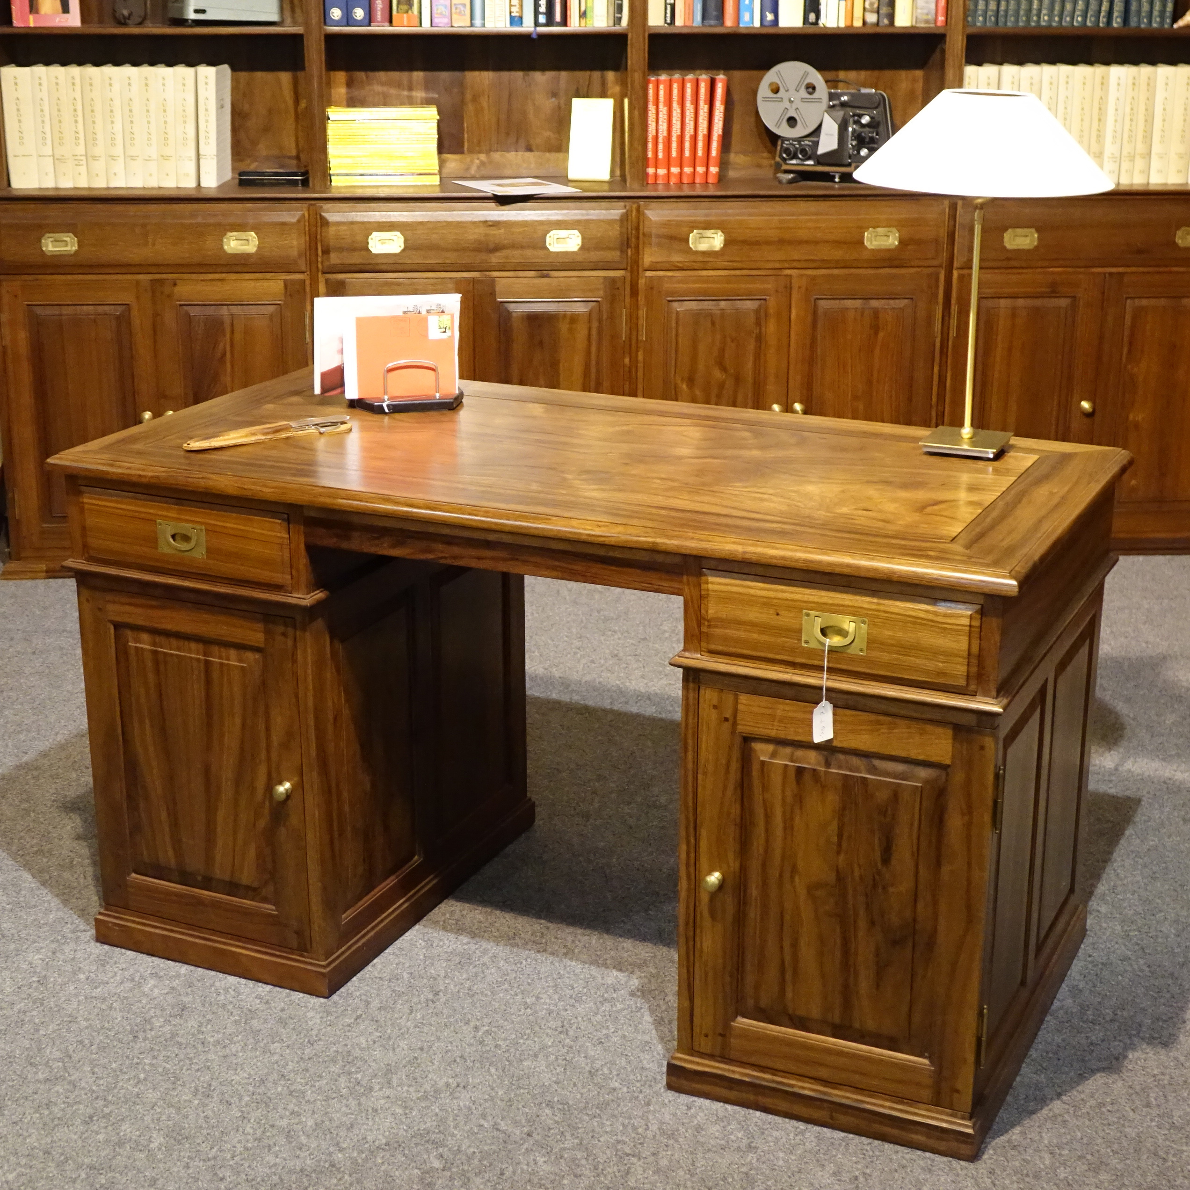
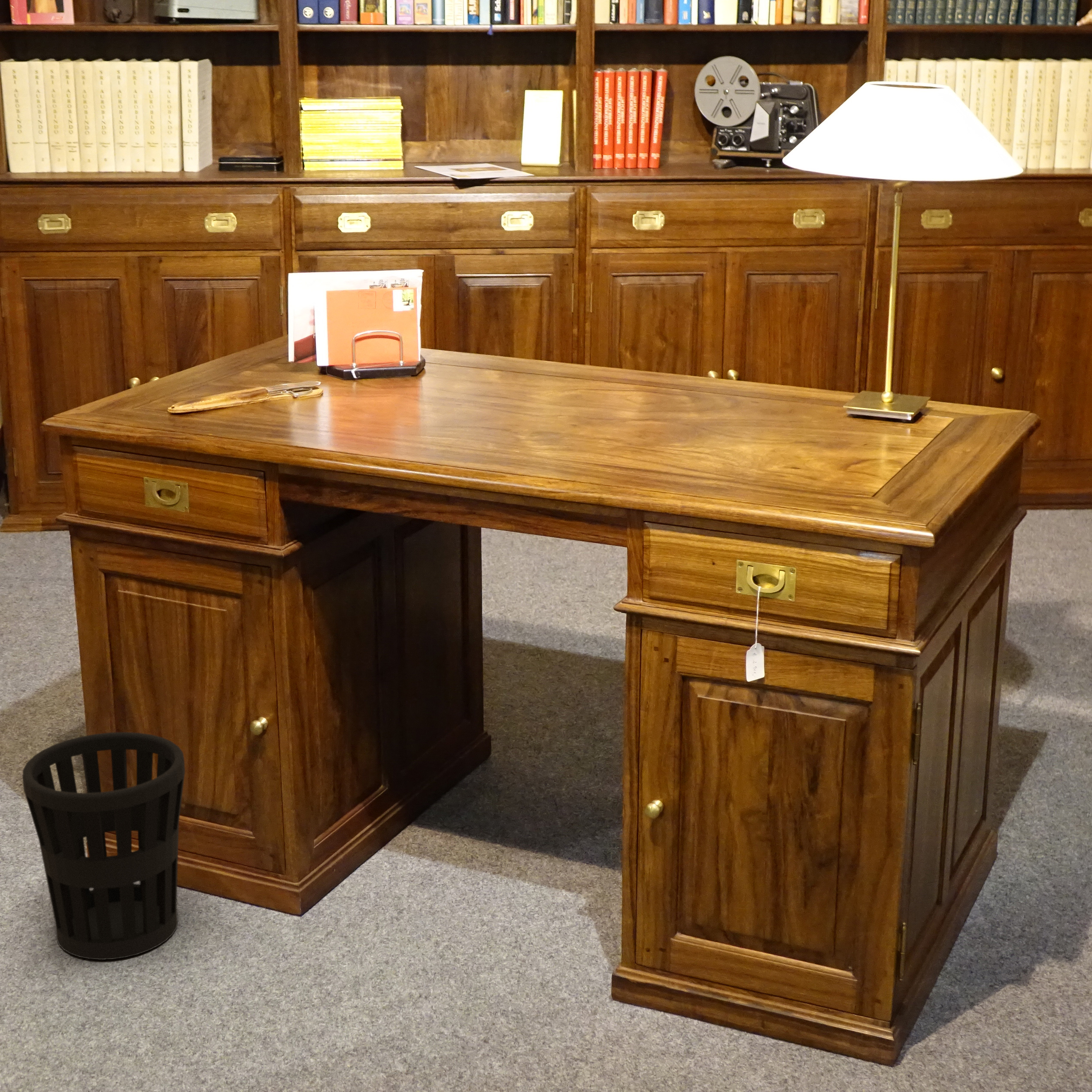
+ wastebasket (106, 846)
